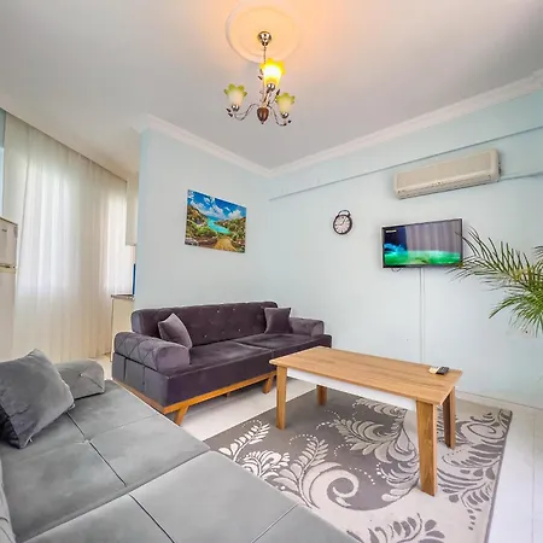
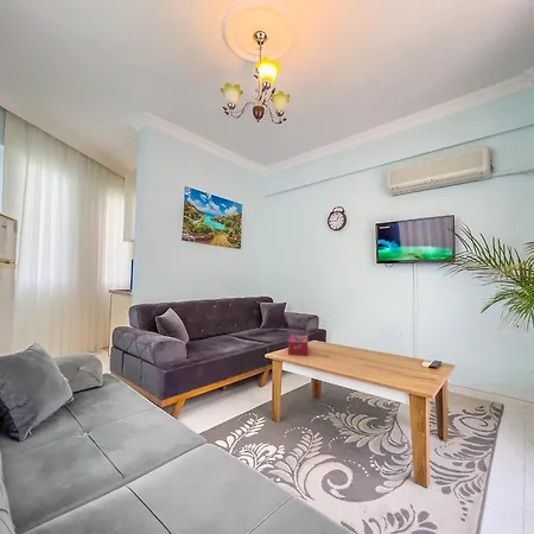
+ tissue box (298, 344)
